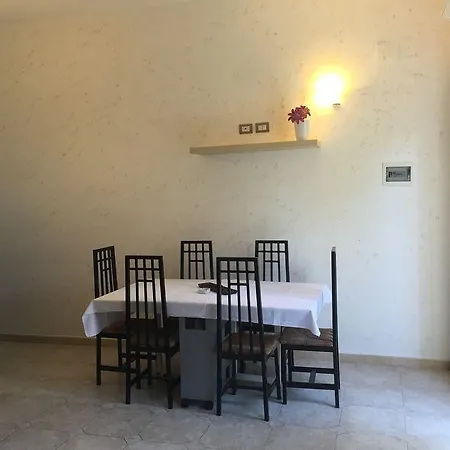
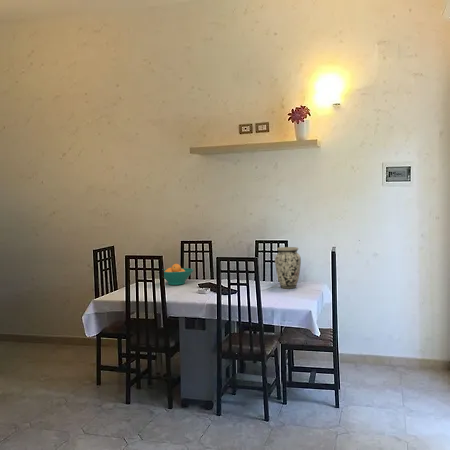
+ vase (288, 267)
+ fruit bowl (176, 273)
